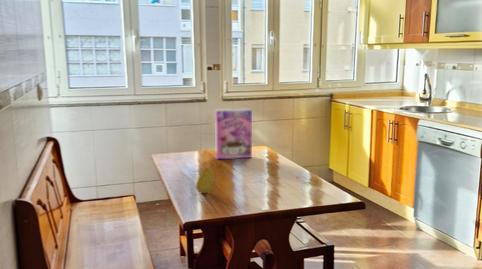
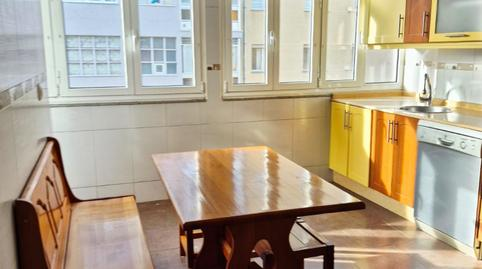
- fruit (205, 180)
- cereal box (233, 133)
